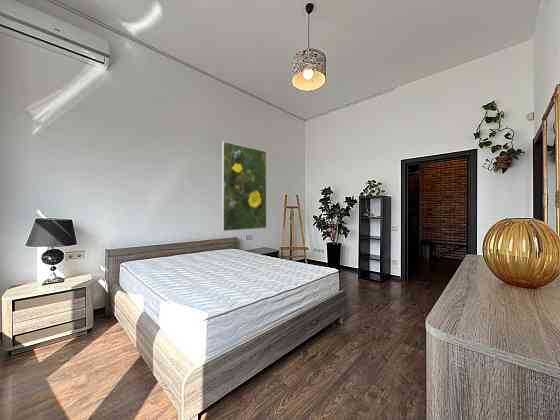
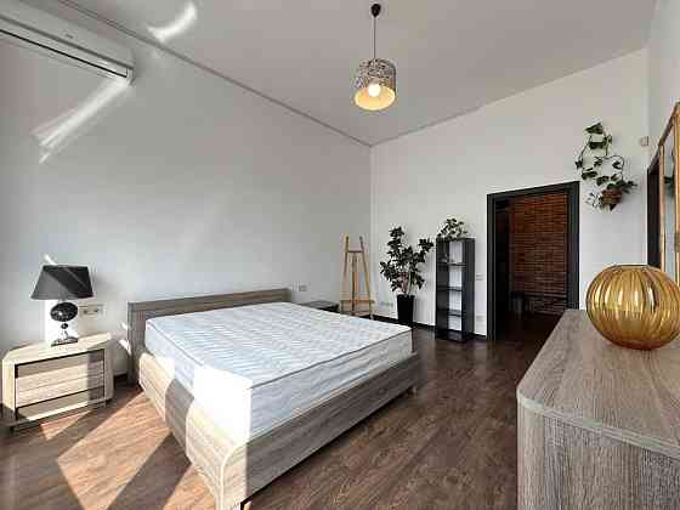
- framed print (246, 188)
